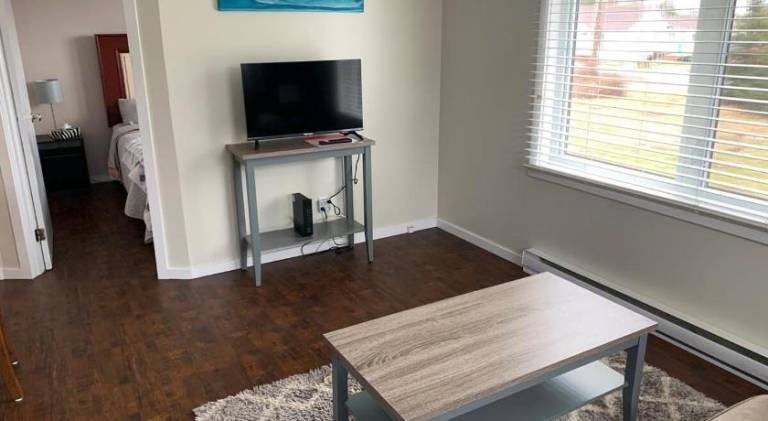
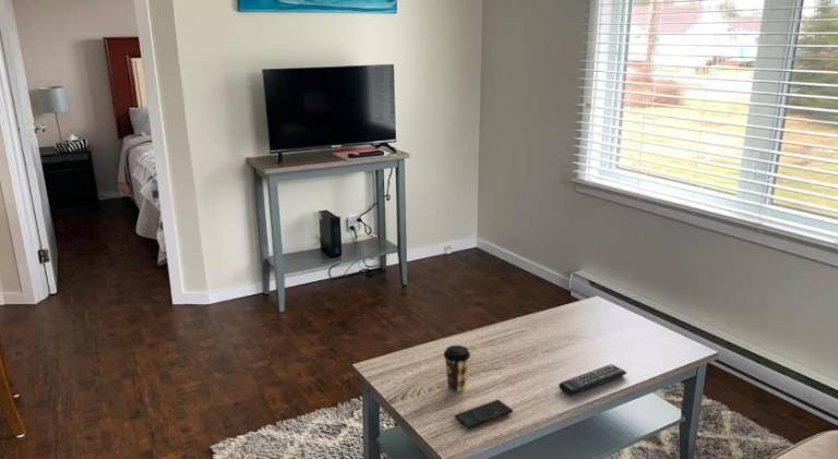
+ coffee cup (456, 369)
+ smartphone (483, 413)
+ remote control (592, 379)
